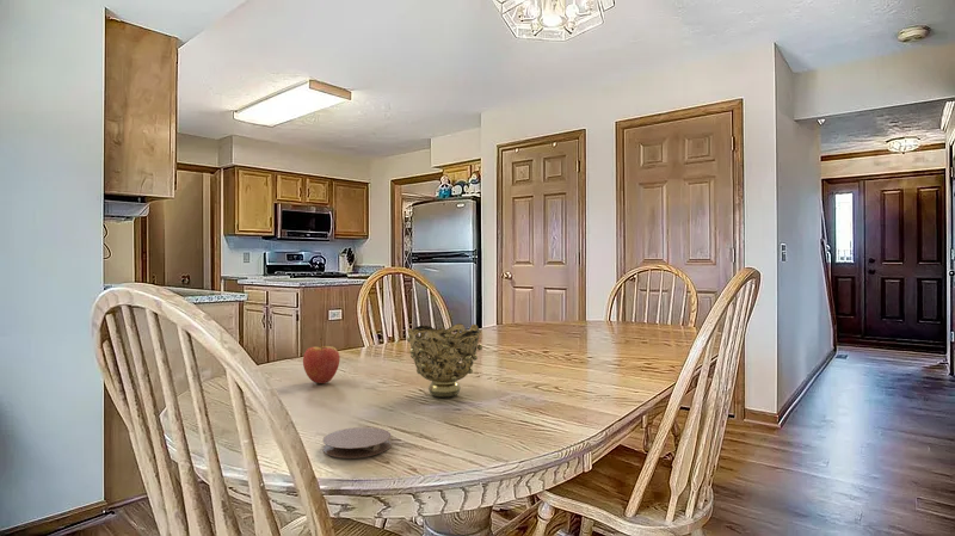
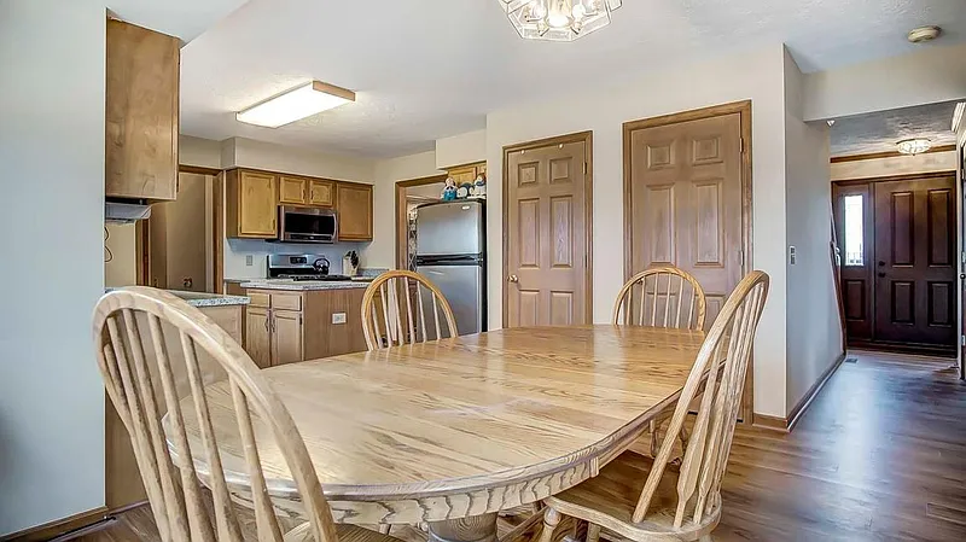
- decorative bowl (444, 359)
- coaster (357, 440)
- fruit (321, 359)
